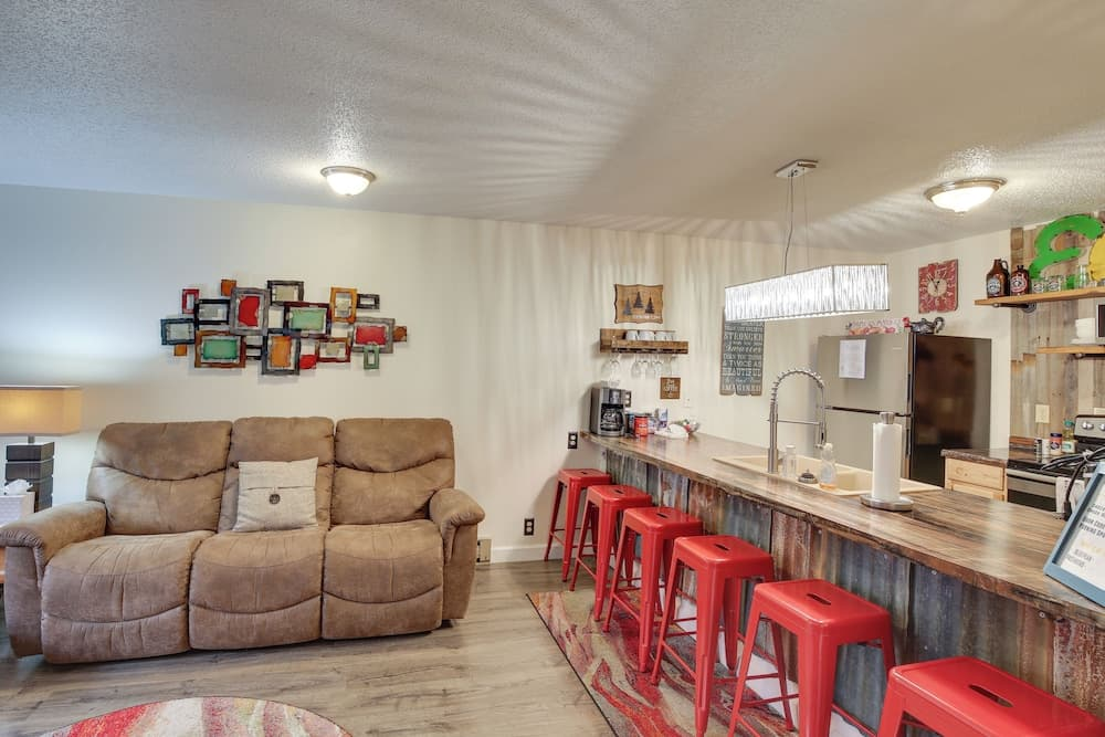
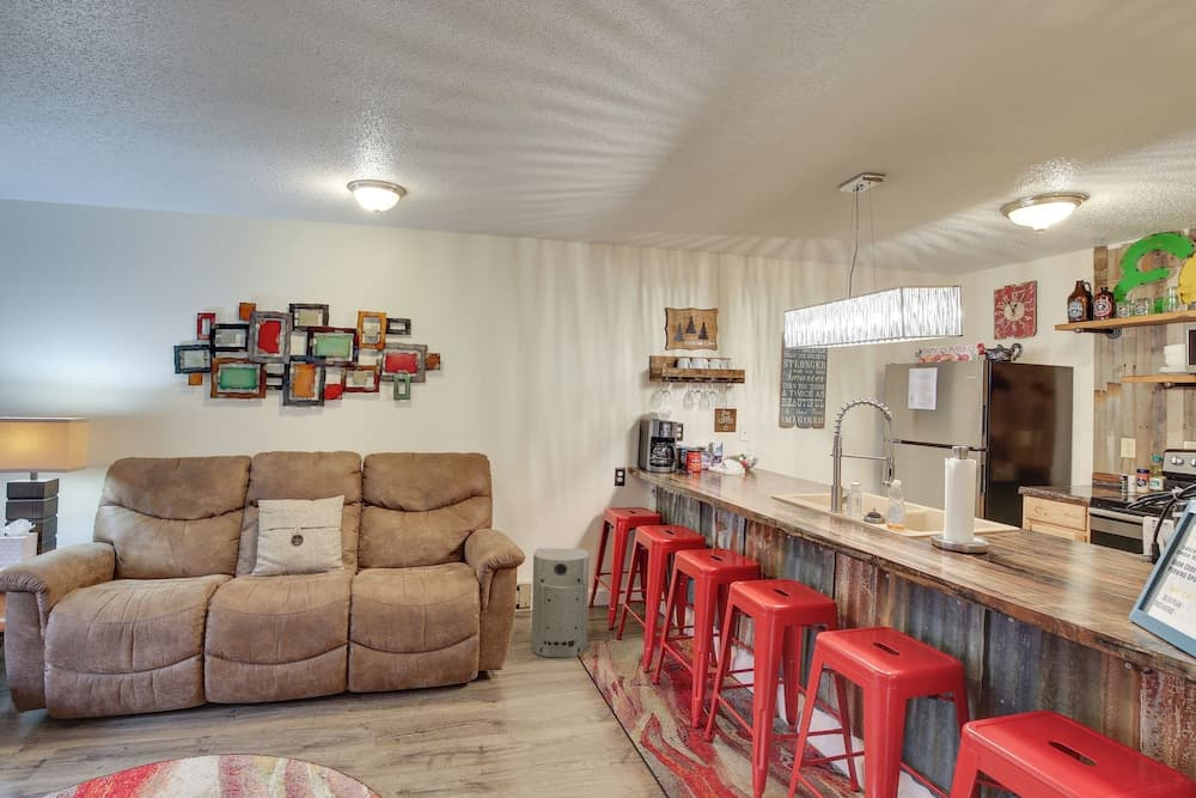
+ fan (560, 601)
